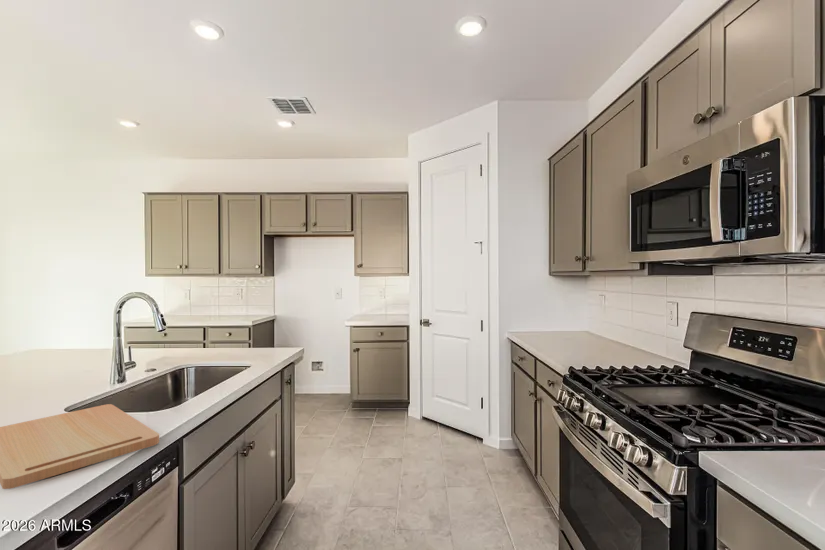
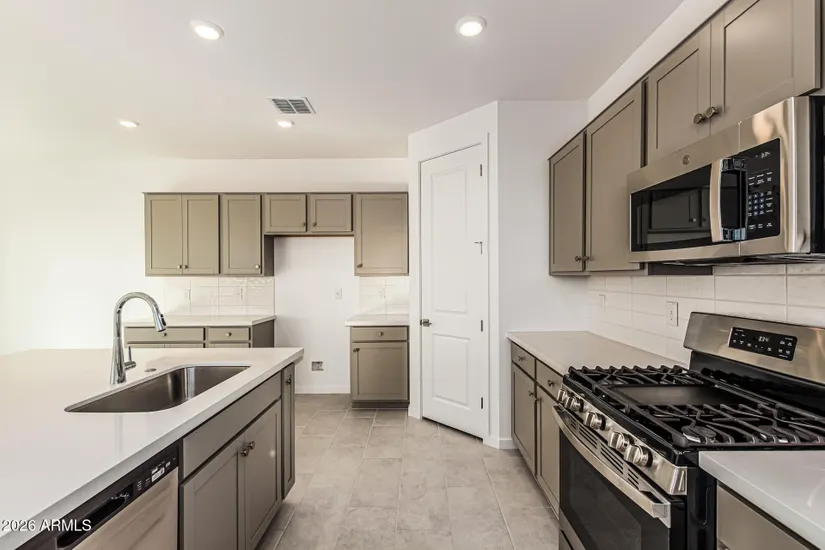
- cutting board (69, 437)
